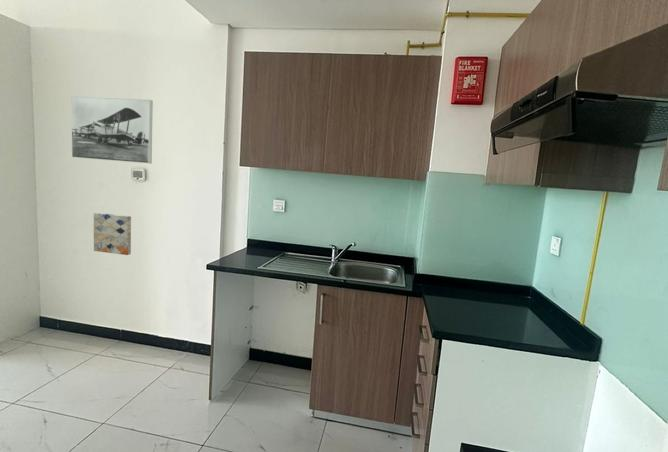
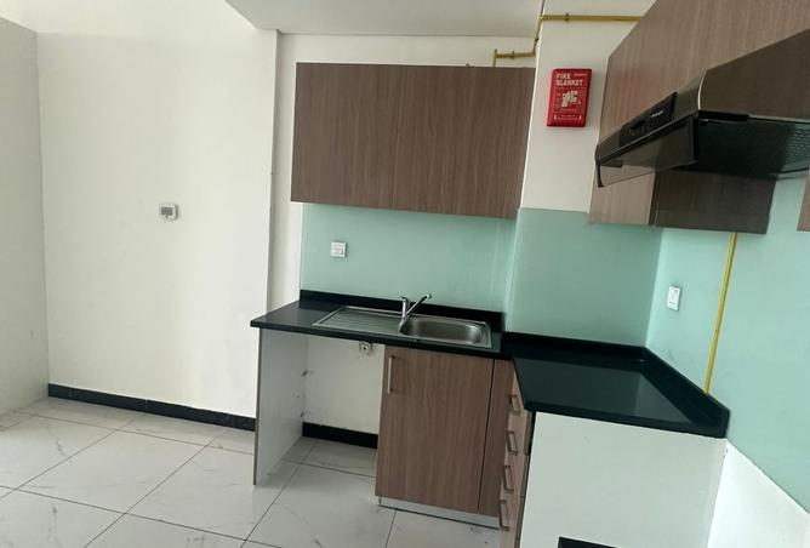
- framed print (111, 129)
- wall art (112, 233)
